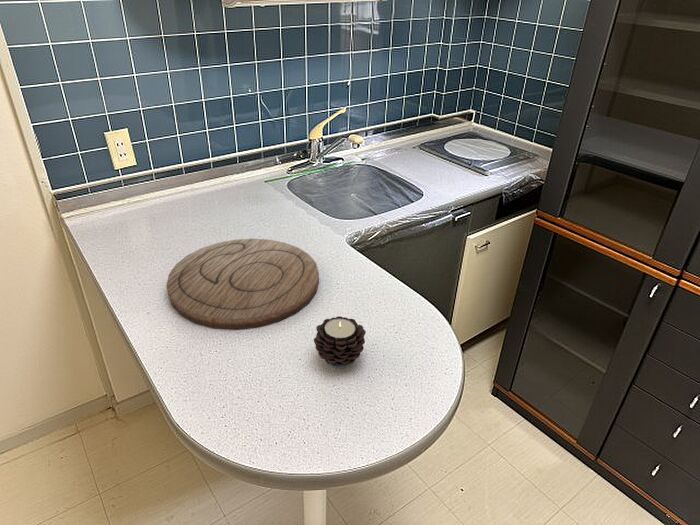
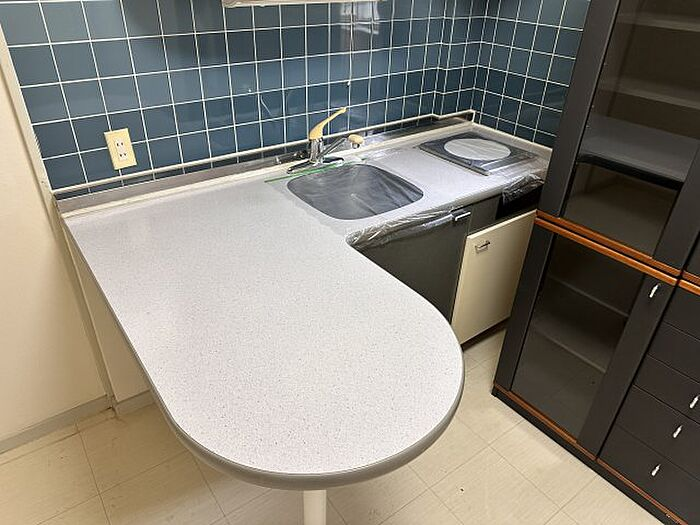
- cutting board (245, 278)
- candle (339, 340)
